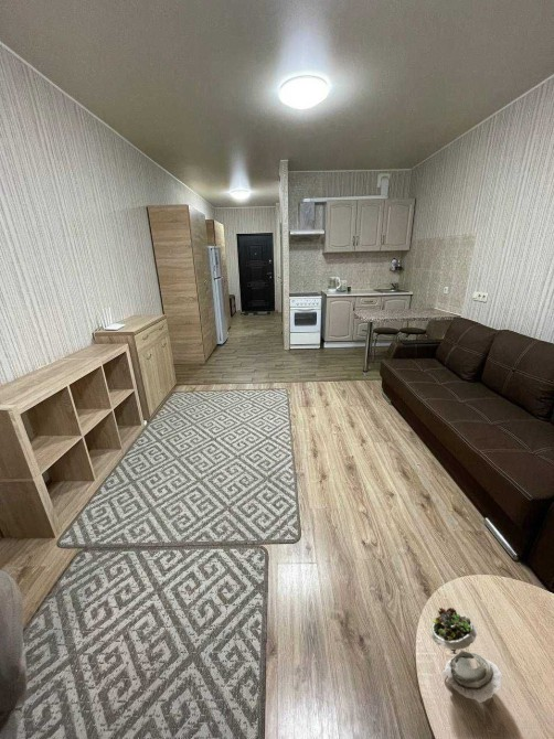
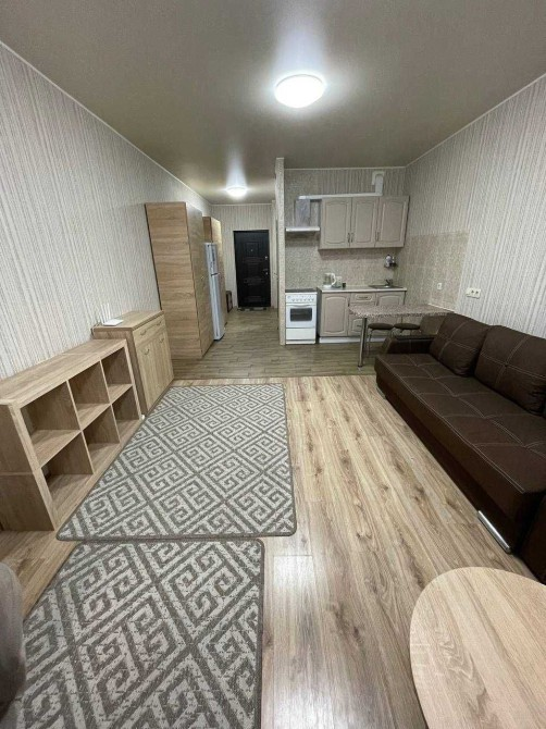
- succulent plant (462, 652)
